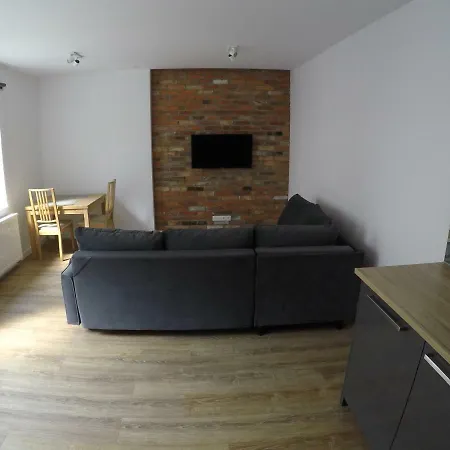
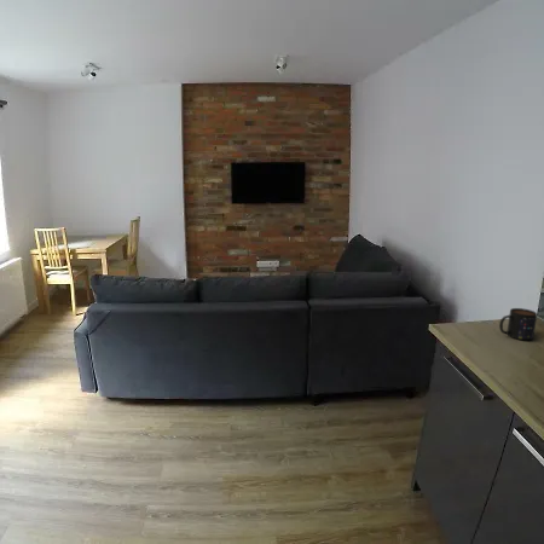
+ mug (516, 324)
